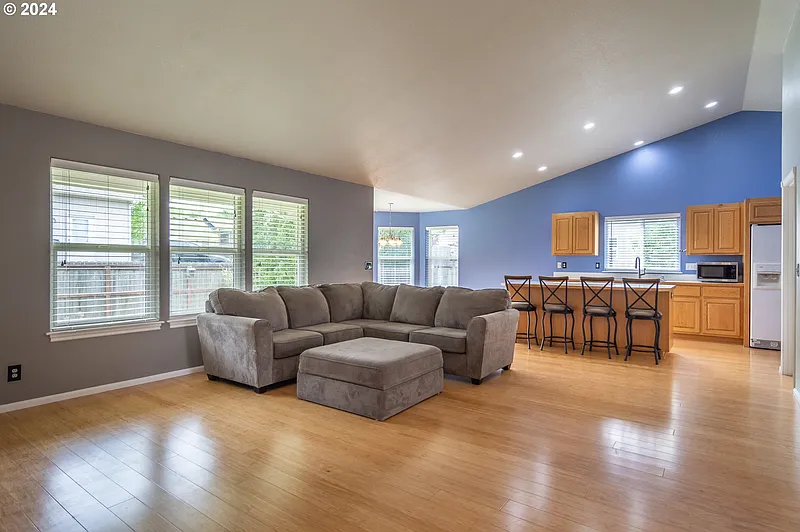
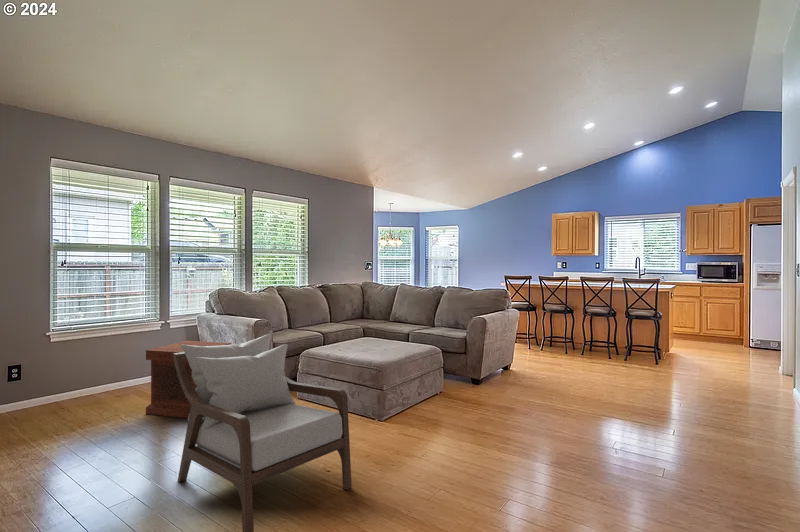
+ armchair (256, 413)
+ side table (190, 376)
